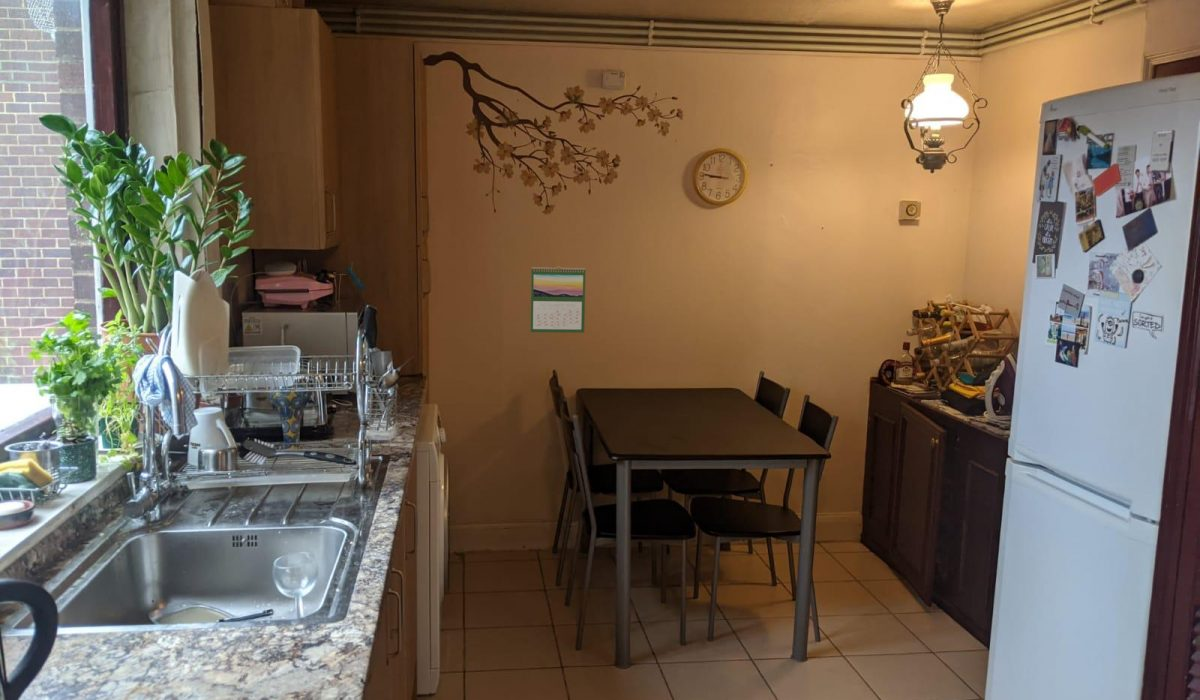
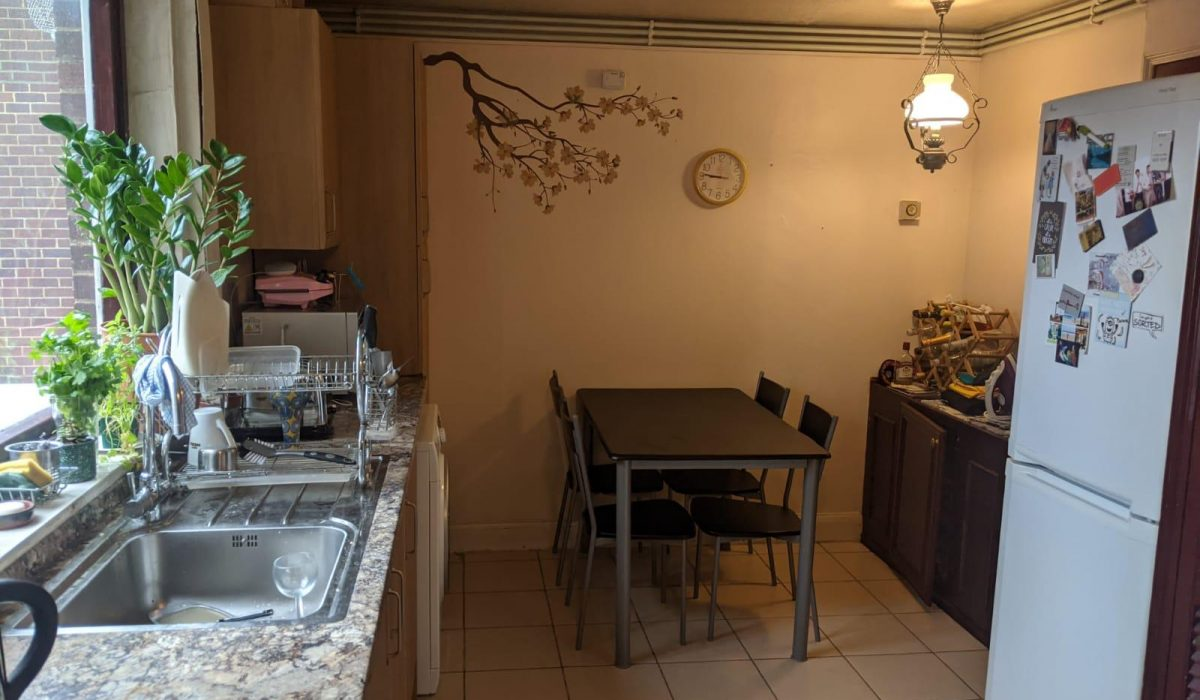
- calendar (558, 299)
